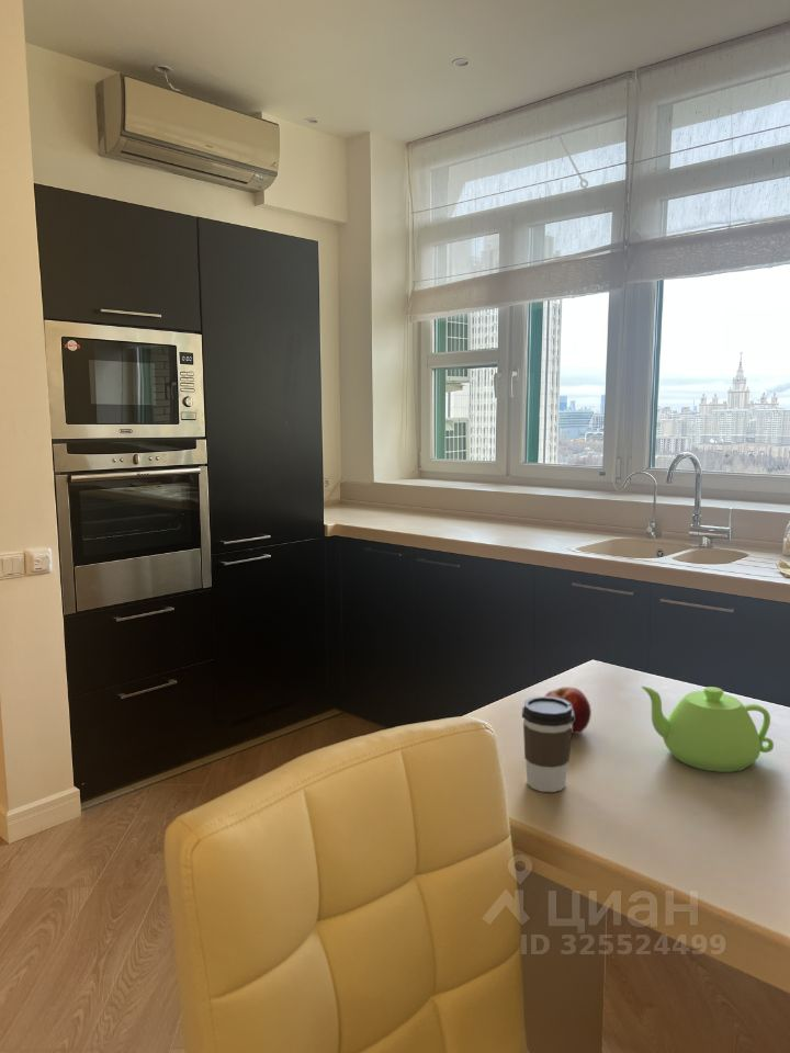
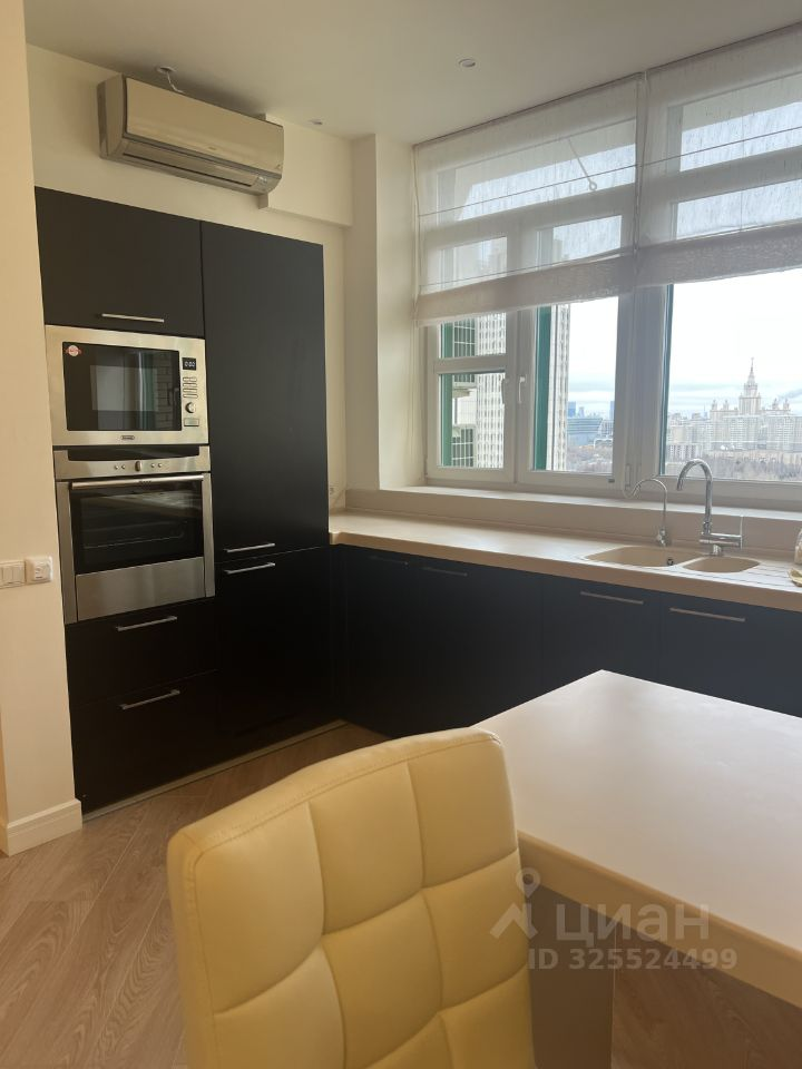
- teapot (706, 722)
- fruit (572, 709)
- coffee cup (546, 744)
